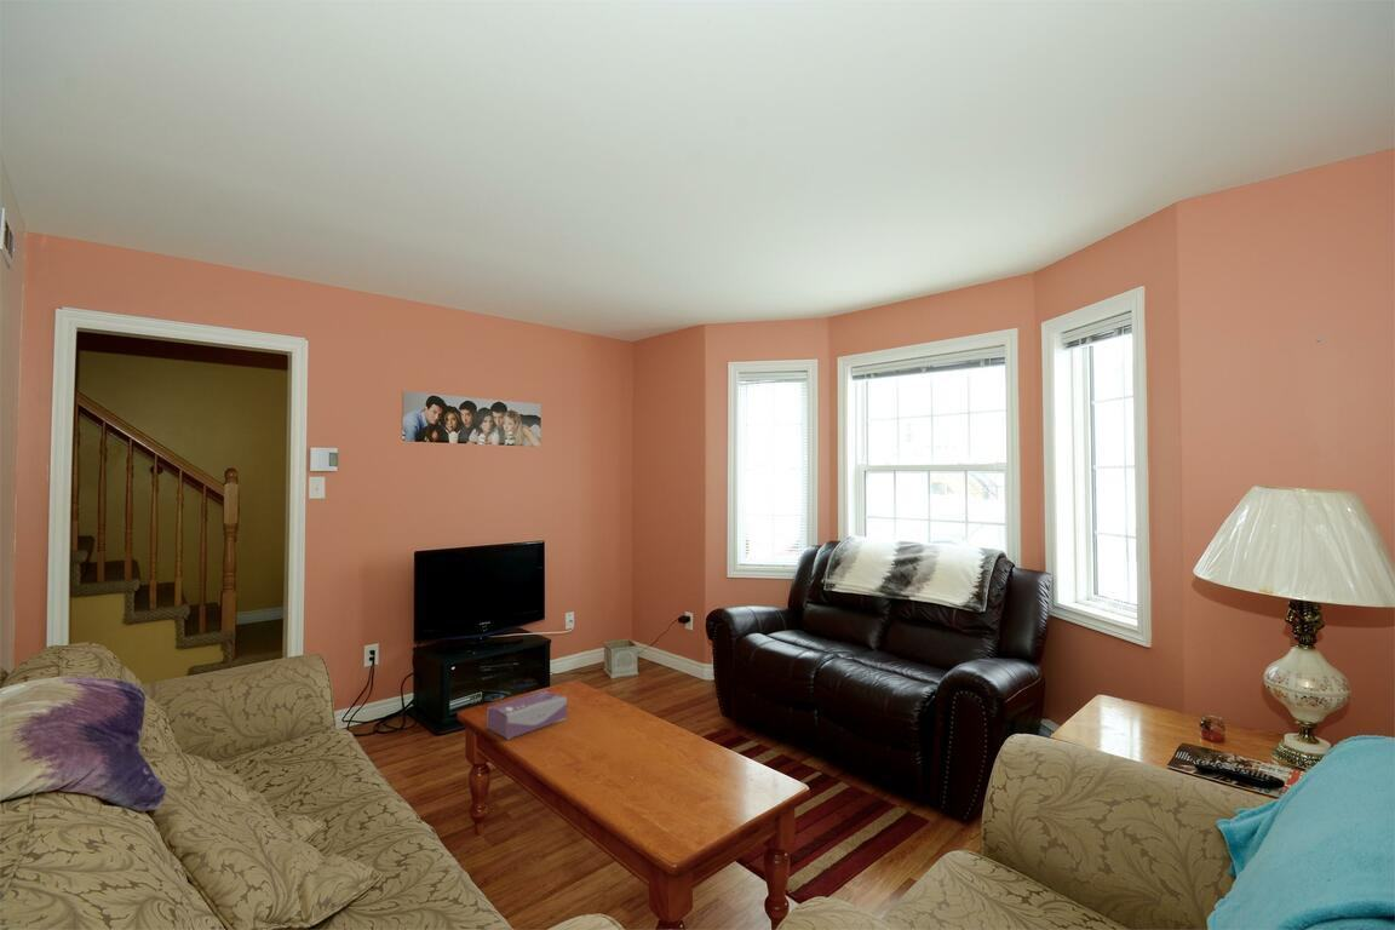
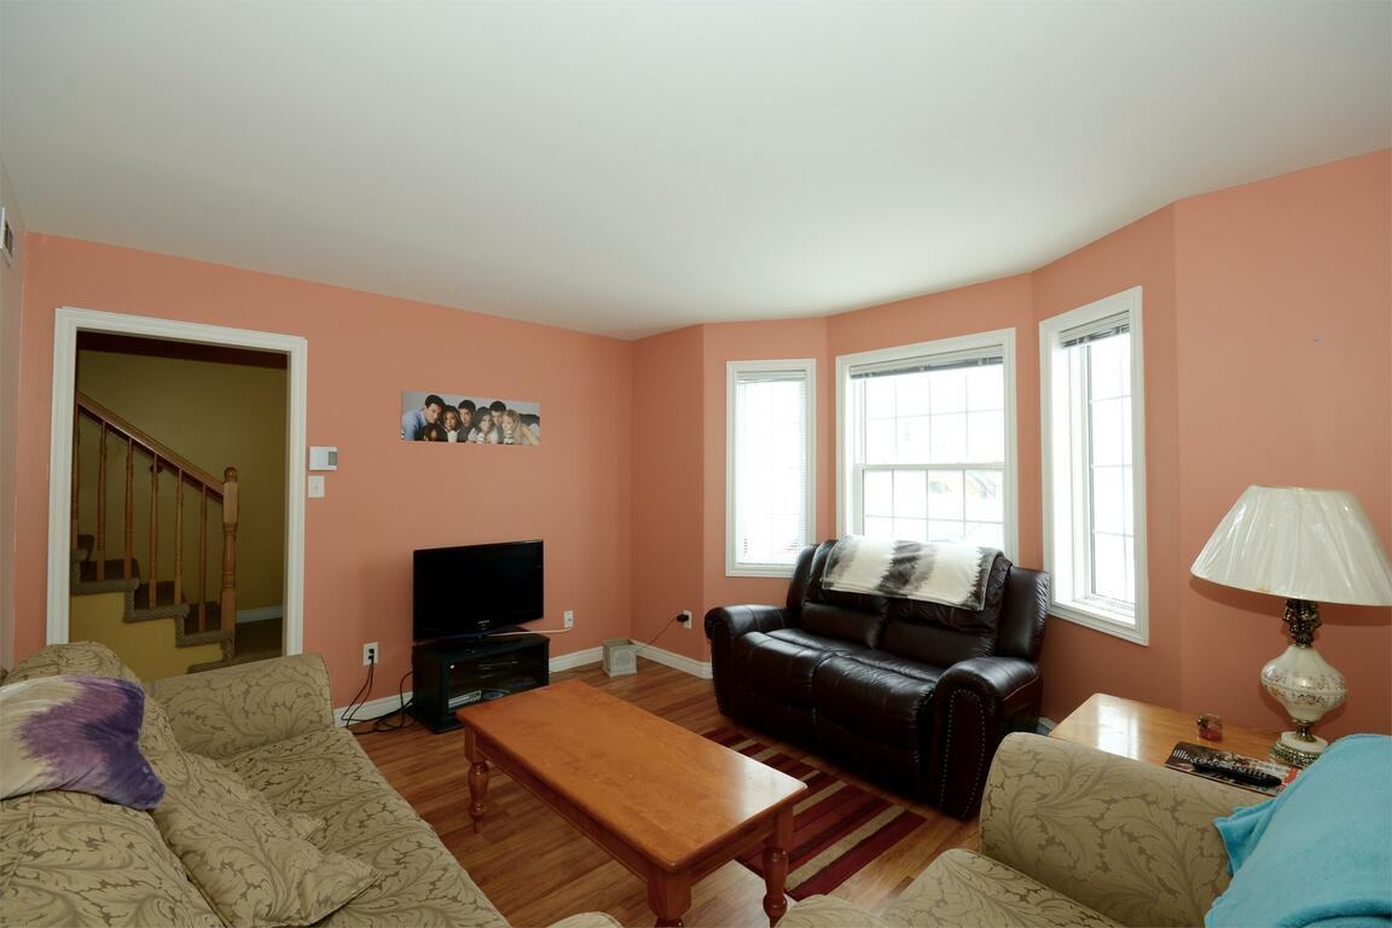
- tissue box (527, 712)
